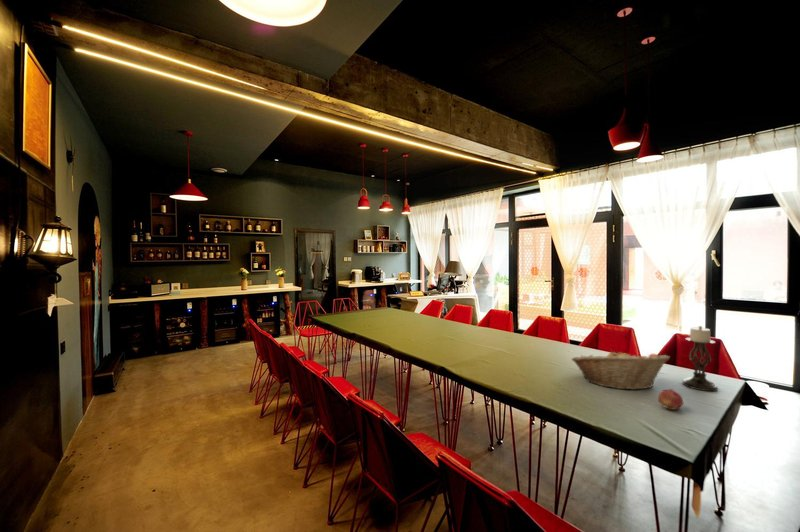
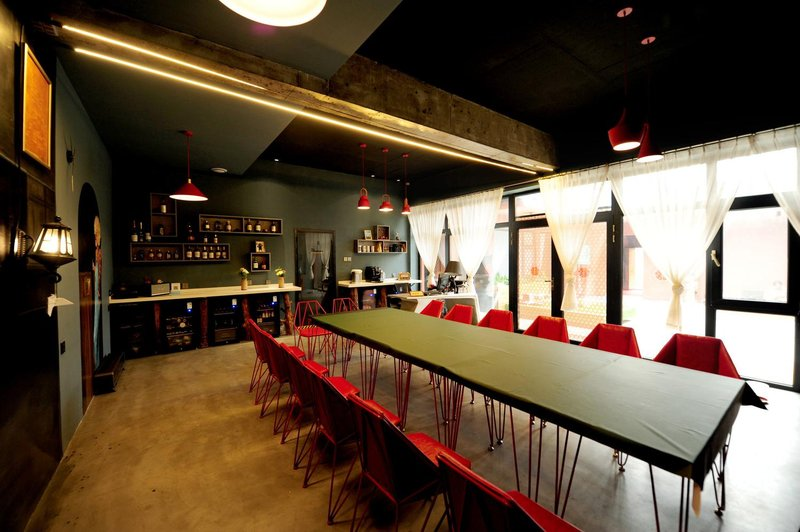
- fruit (671, 398)
- candle holder (700, 357)
- fruit basket (618, 365)
